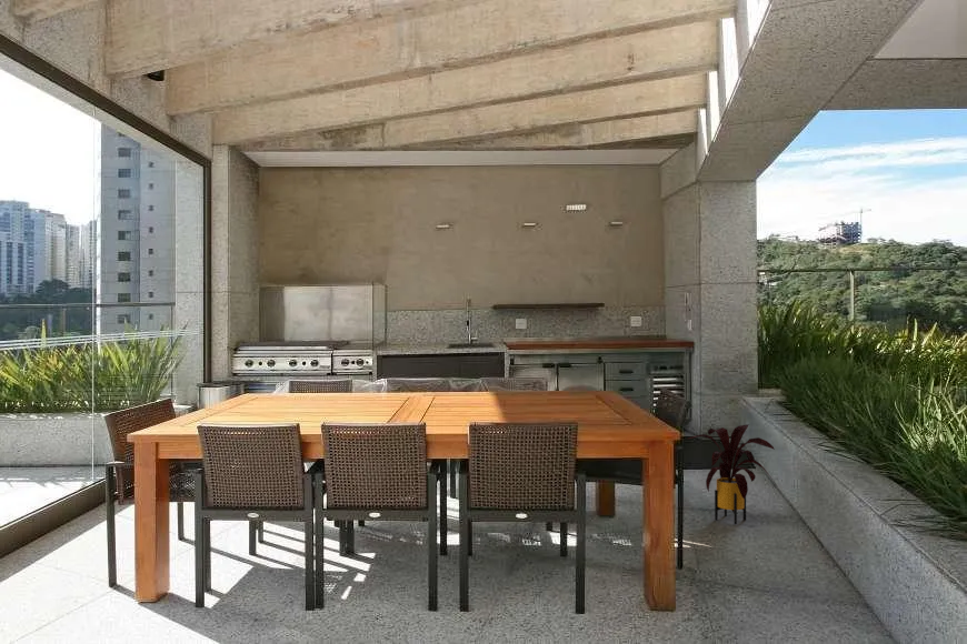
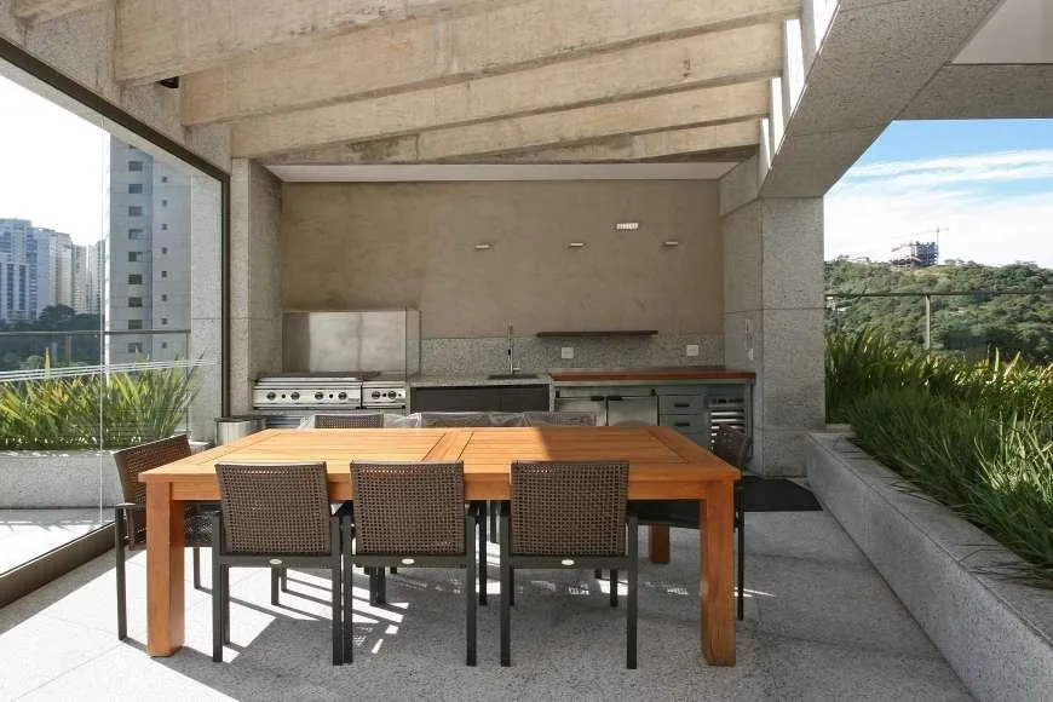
- house plant (727, 472)
